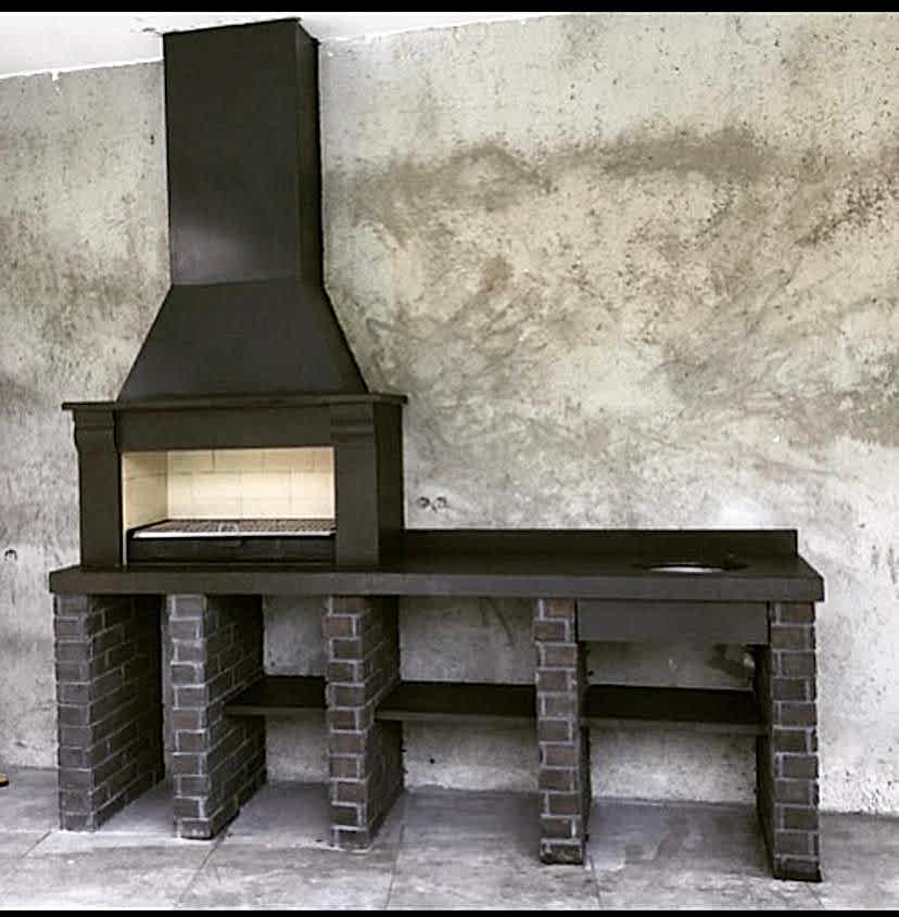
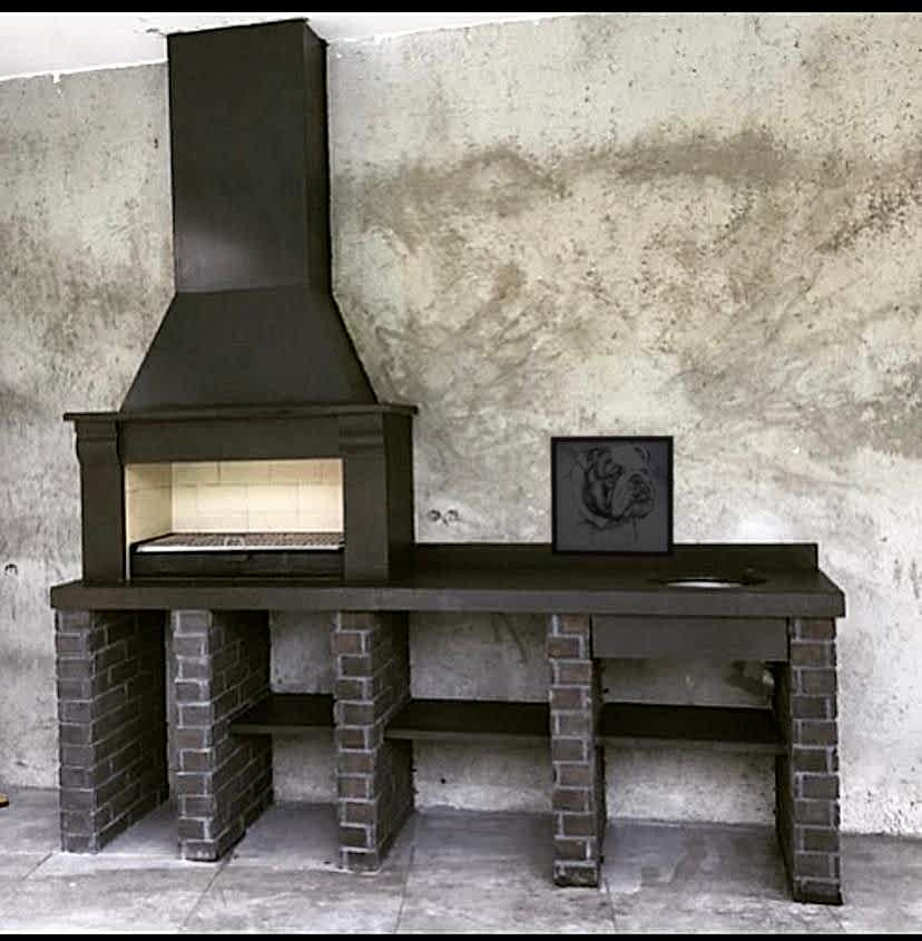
+ wall art (611, 496)
